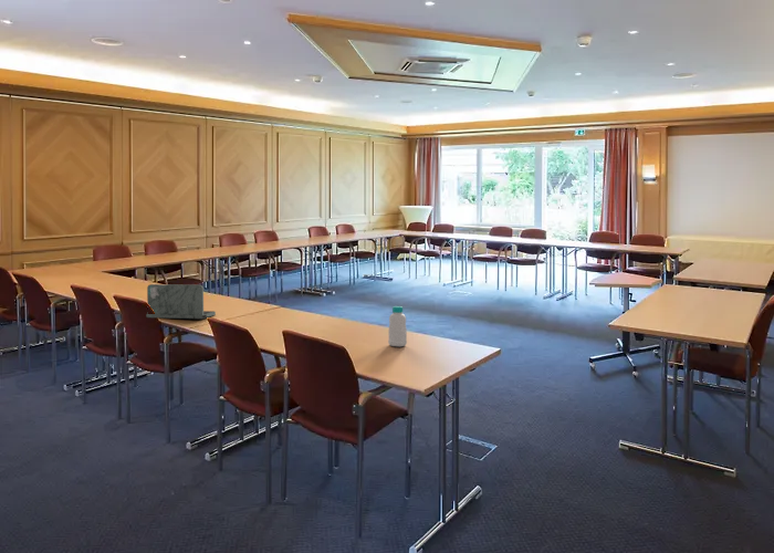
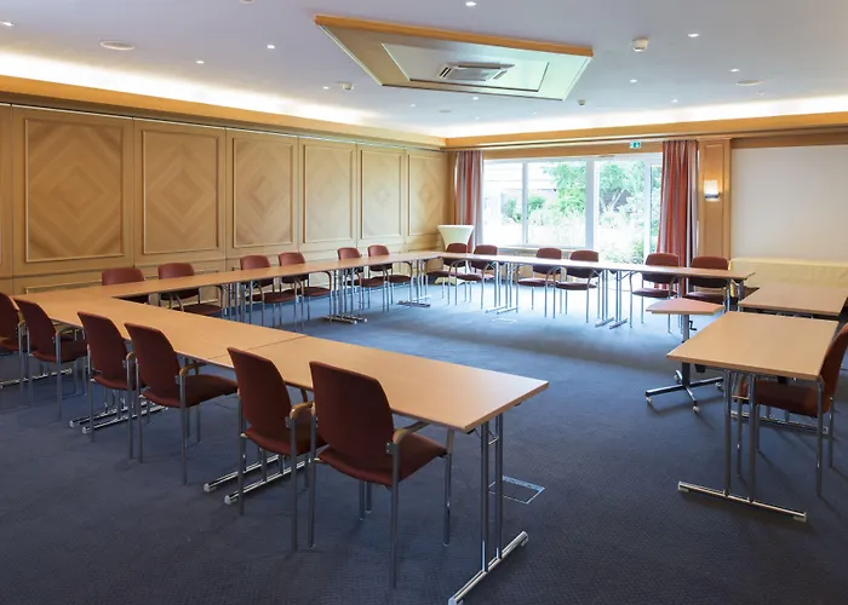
- laptop (182, 300)
- bottle (397, 325)
